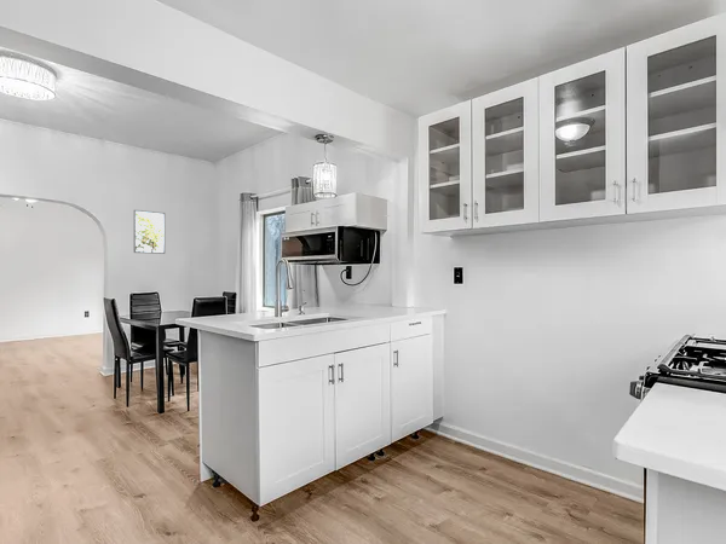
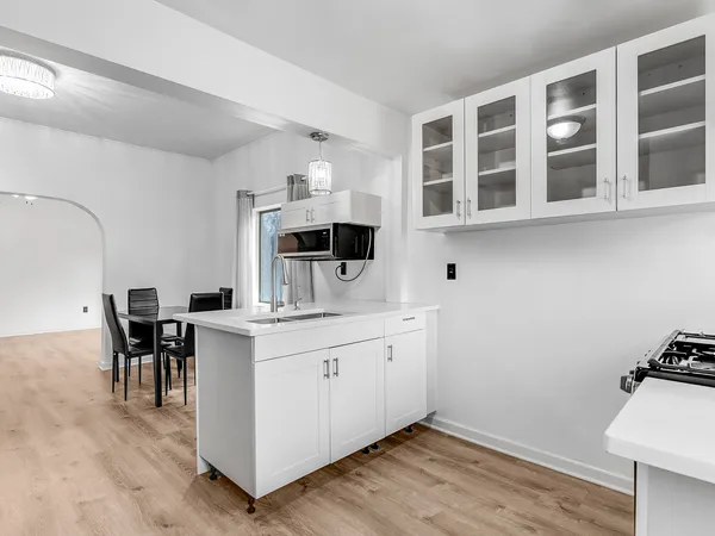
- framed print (149, 232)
